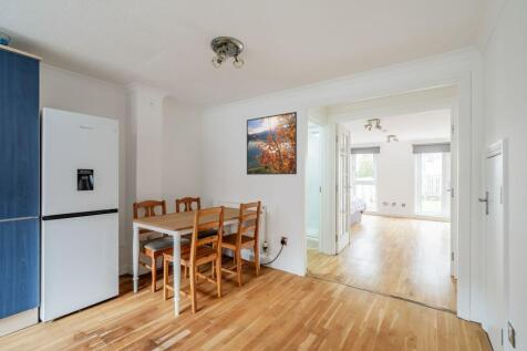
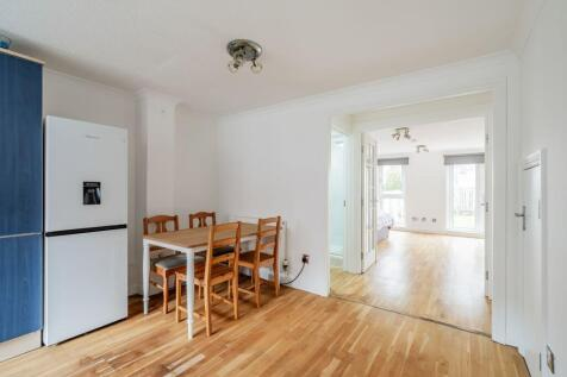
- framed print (269, 145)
